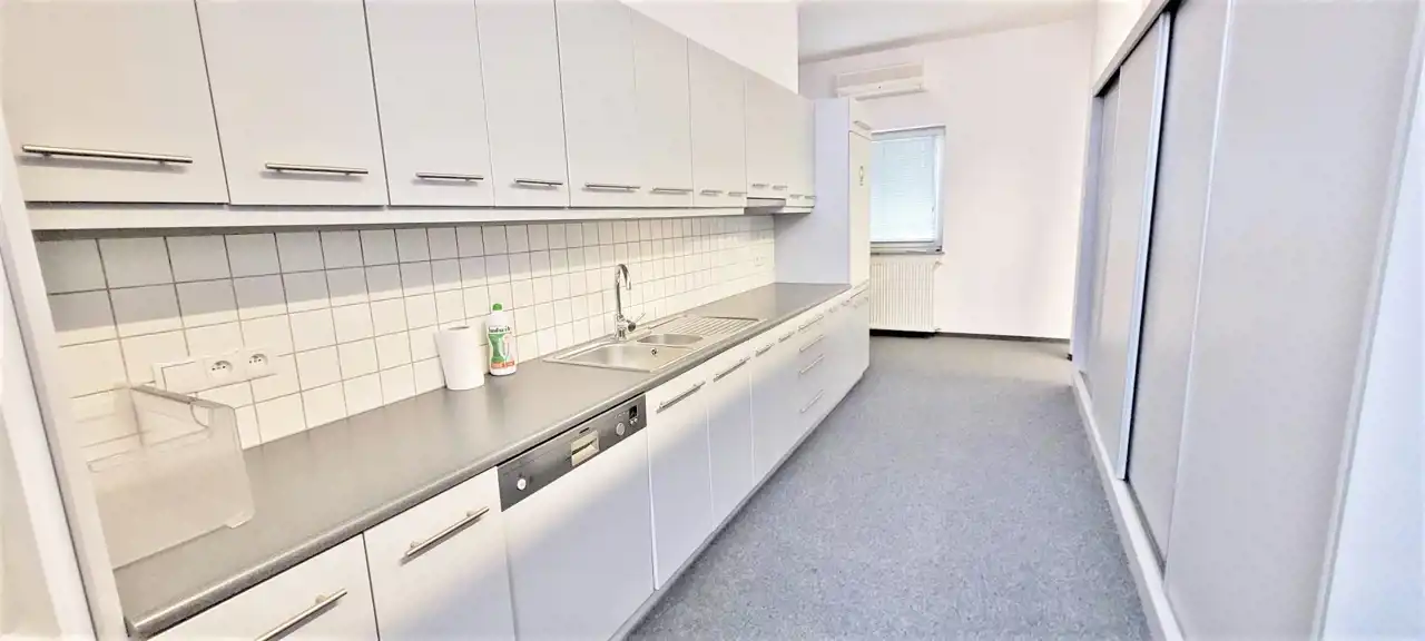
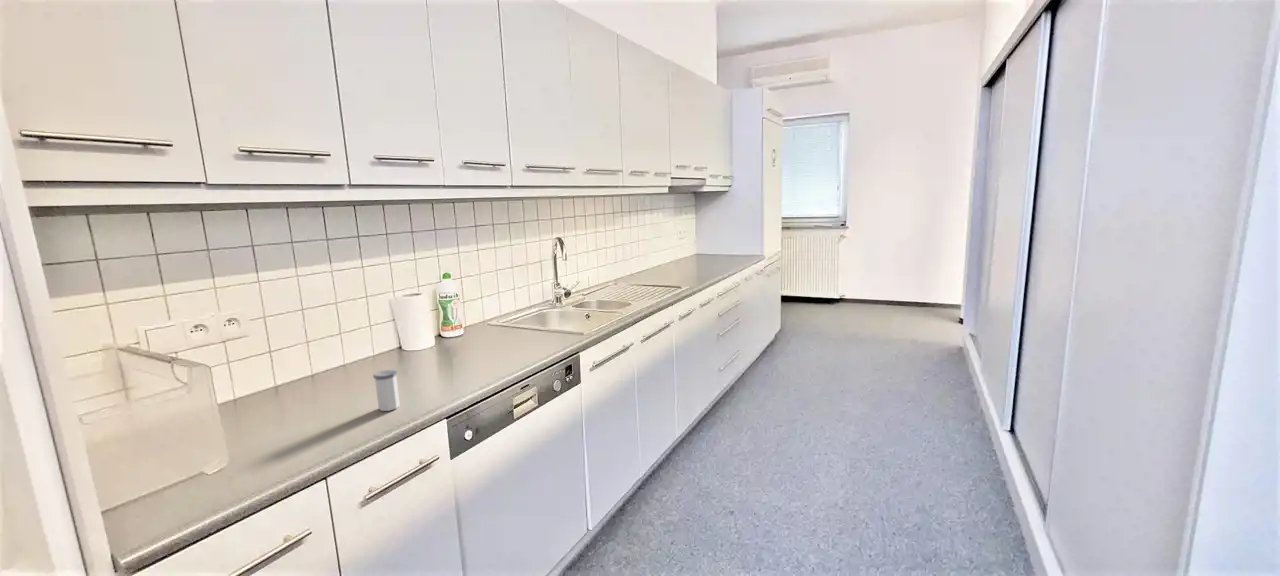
+ salt shaker (387, 390)
